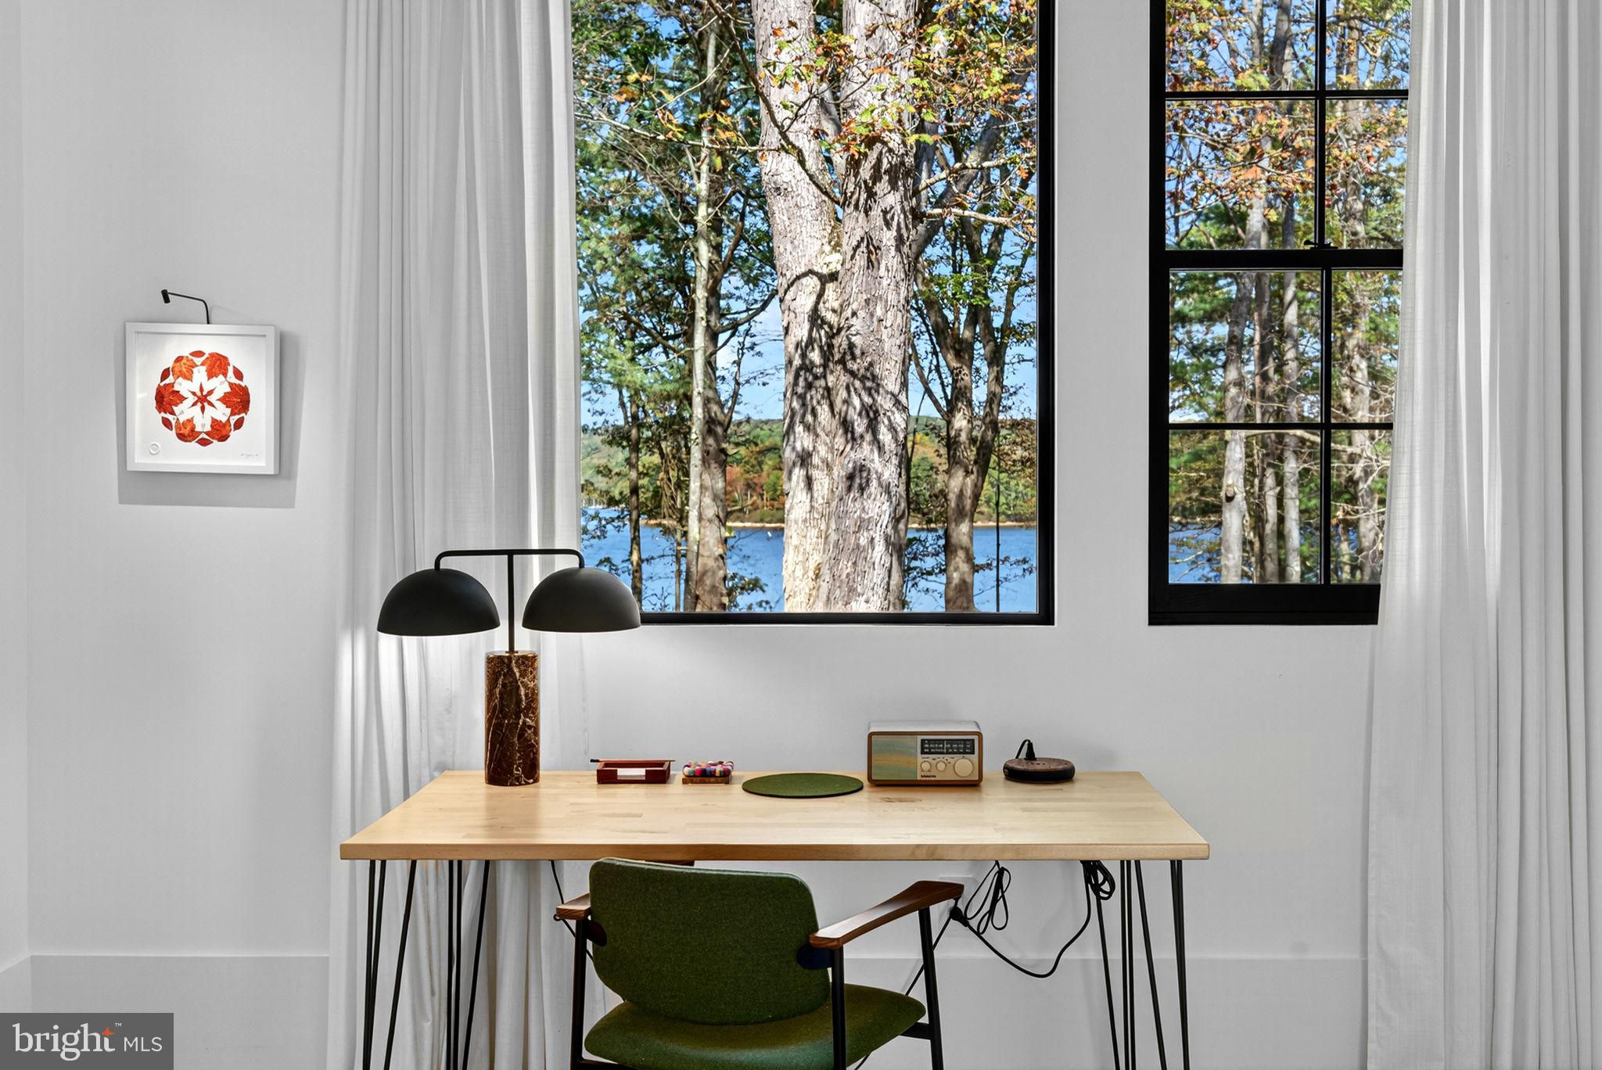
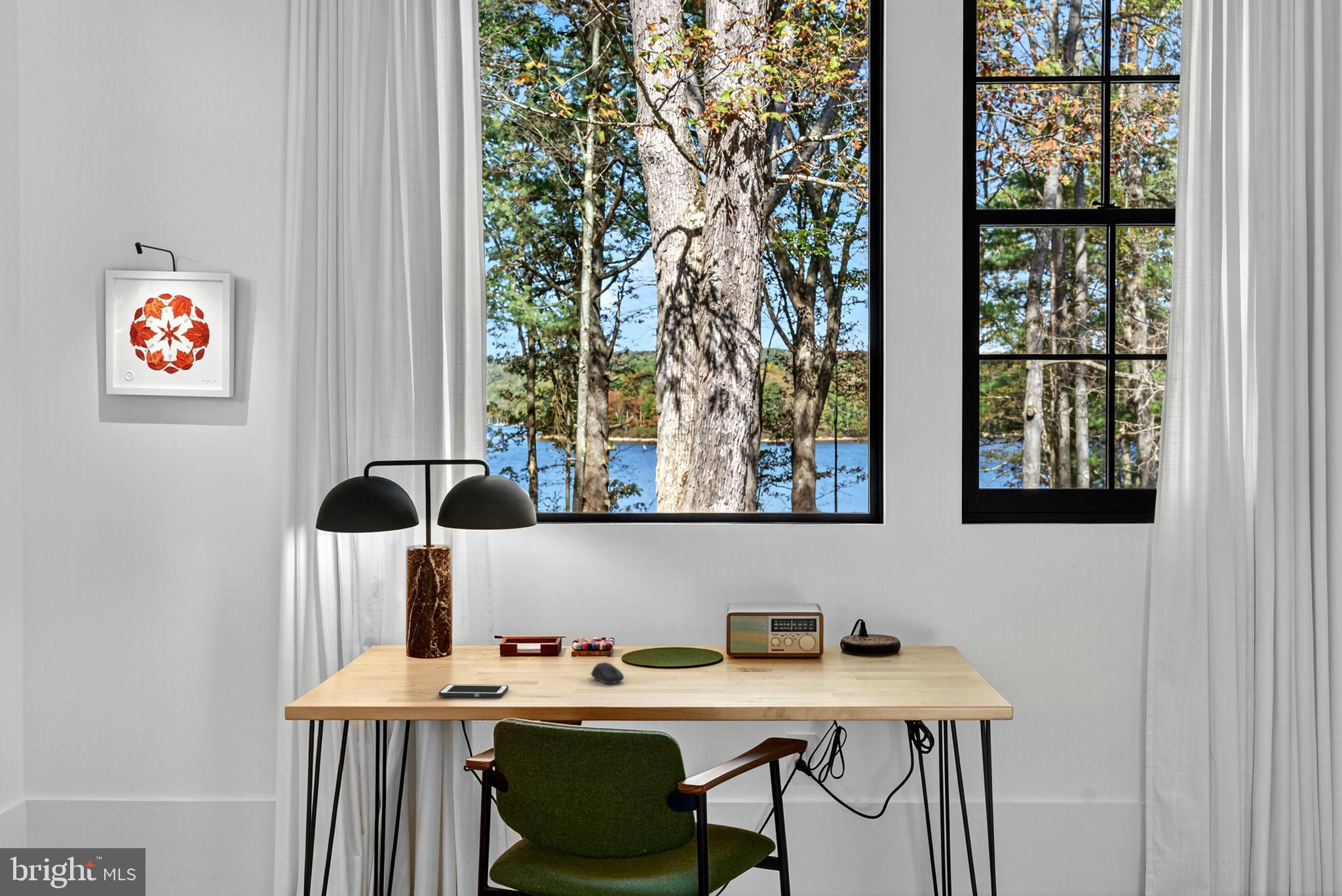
+ cell phone (474, 690)
+ computer mouse (607, 671)
